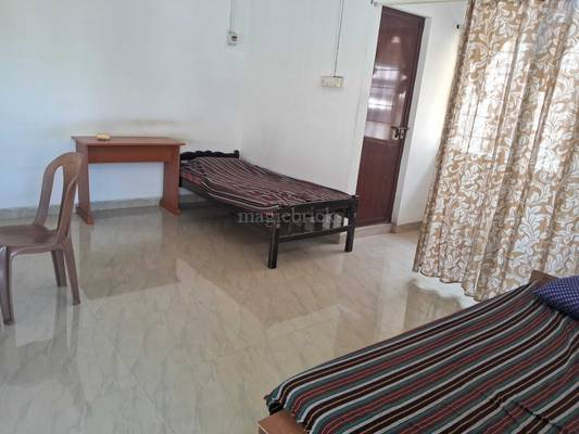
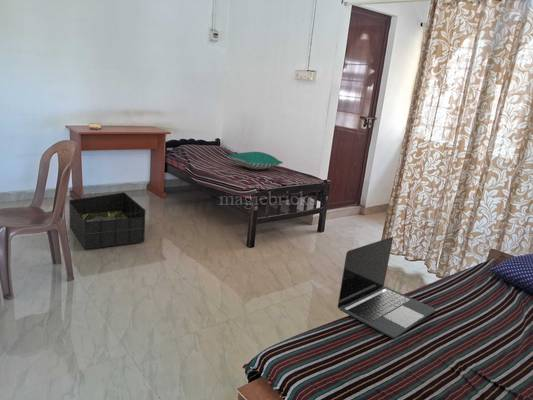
+ storage bin (106, 218)
+ pillow (254, 159)
+ laptop (389, 288)
